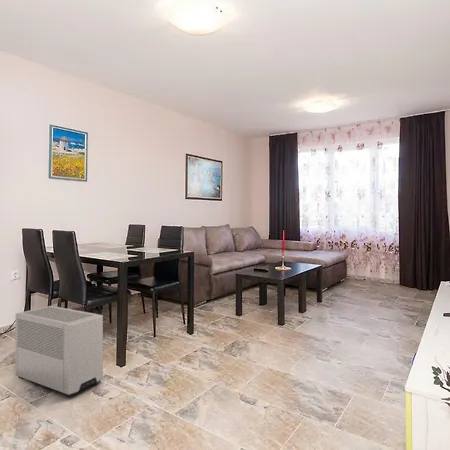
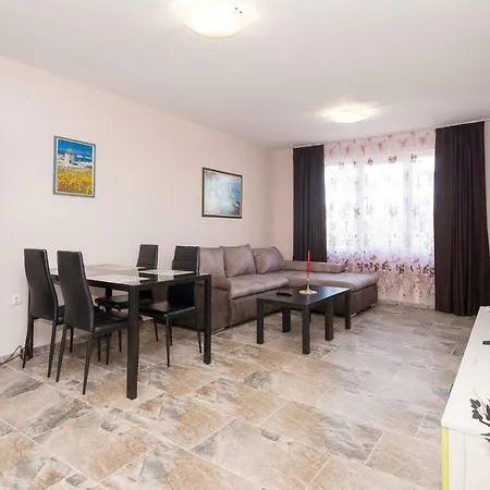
- air purifier (59, 347)
